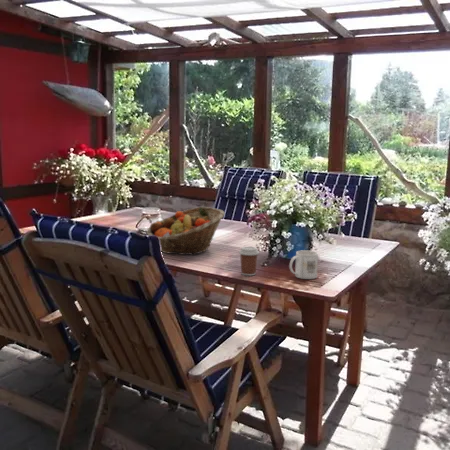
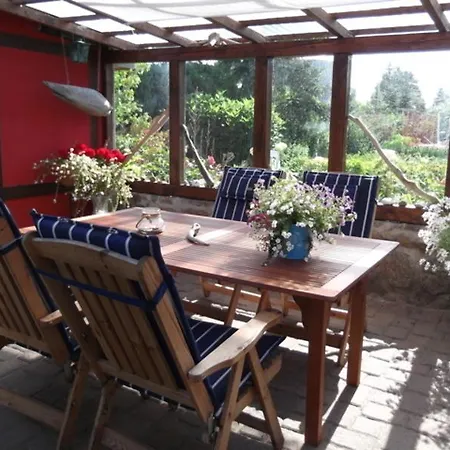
- fruit basket (185, 229)
- coffee cup (248, 260)
- mug (303, 264)
